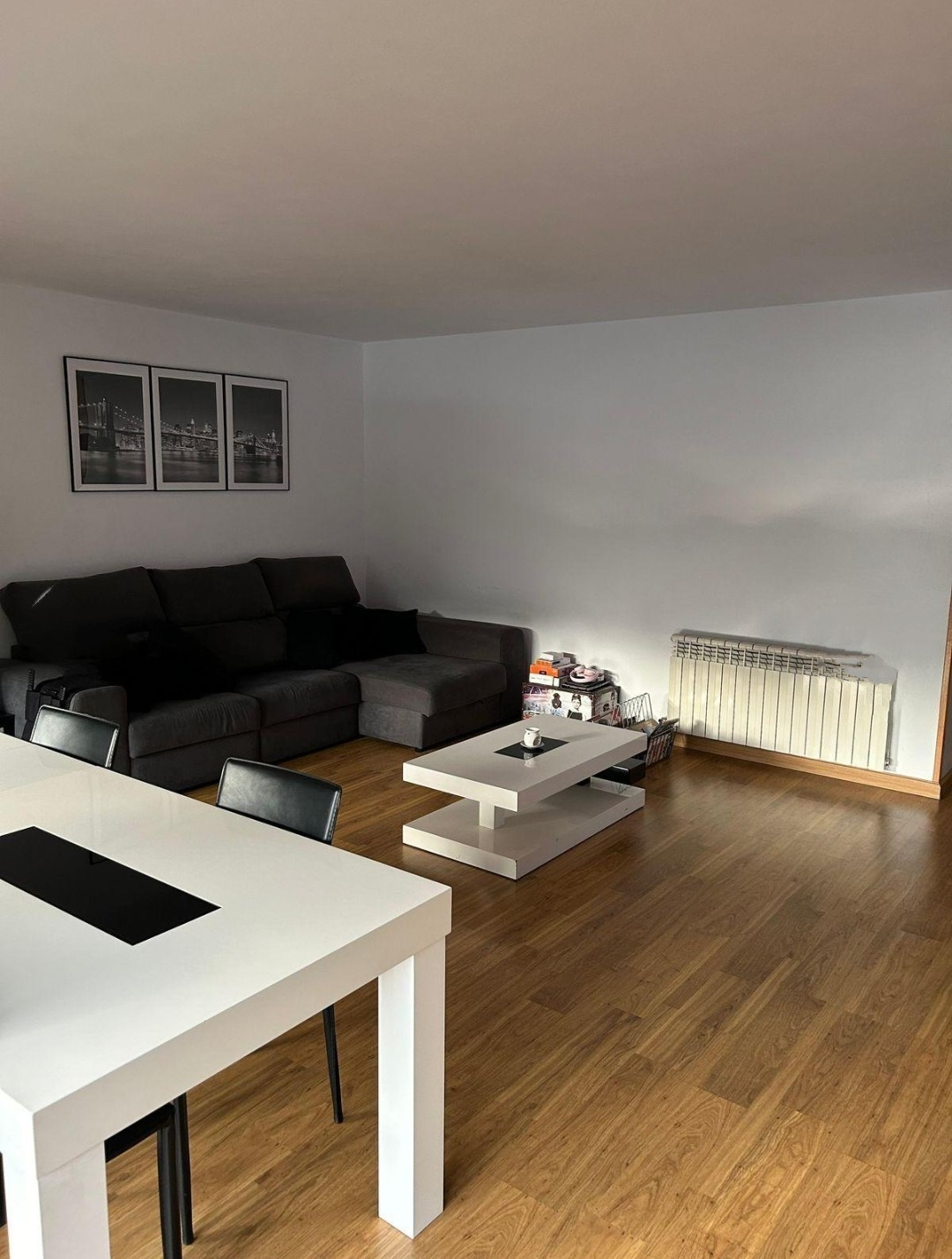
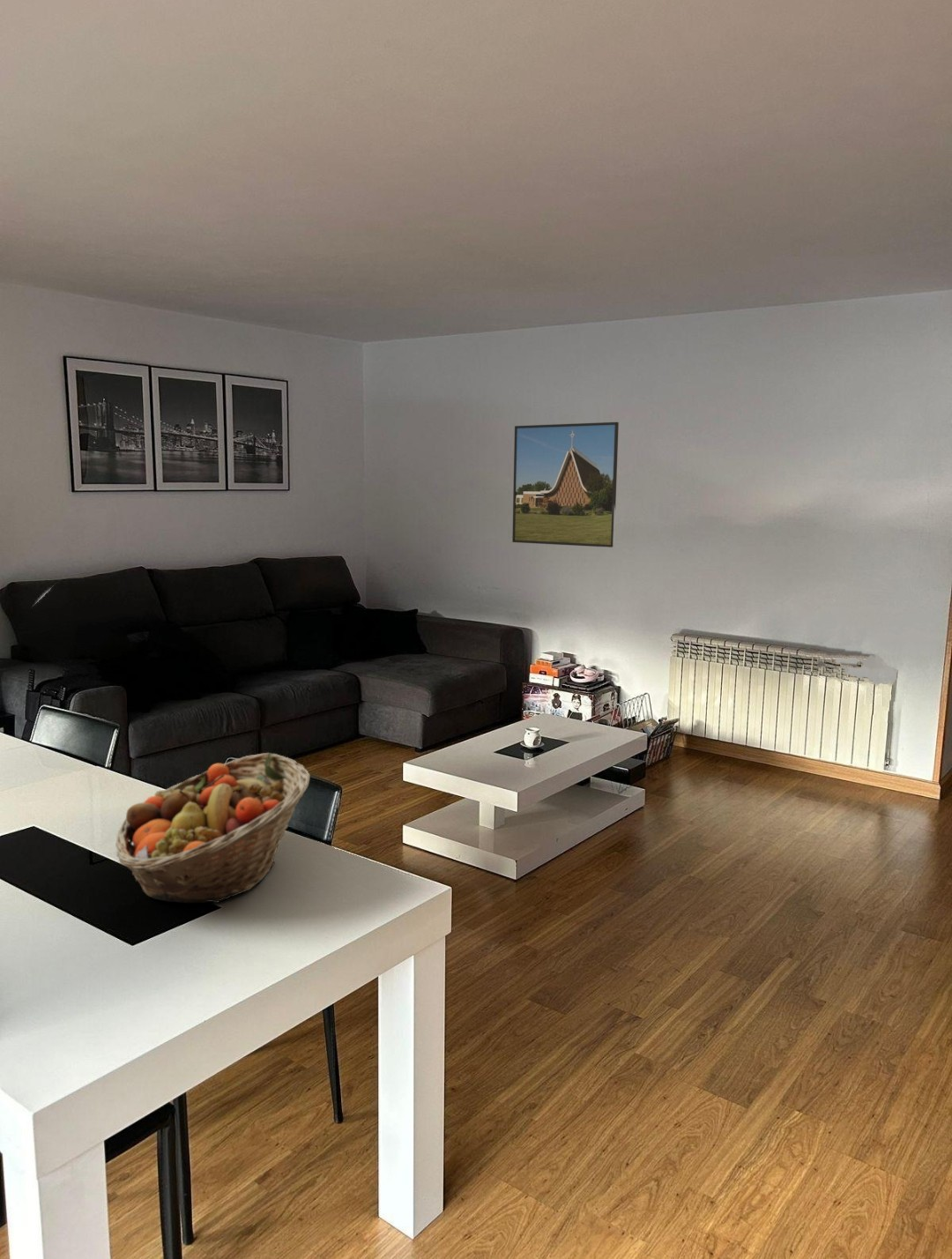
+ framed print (562, 485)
+ fruit basket (214, 822)
